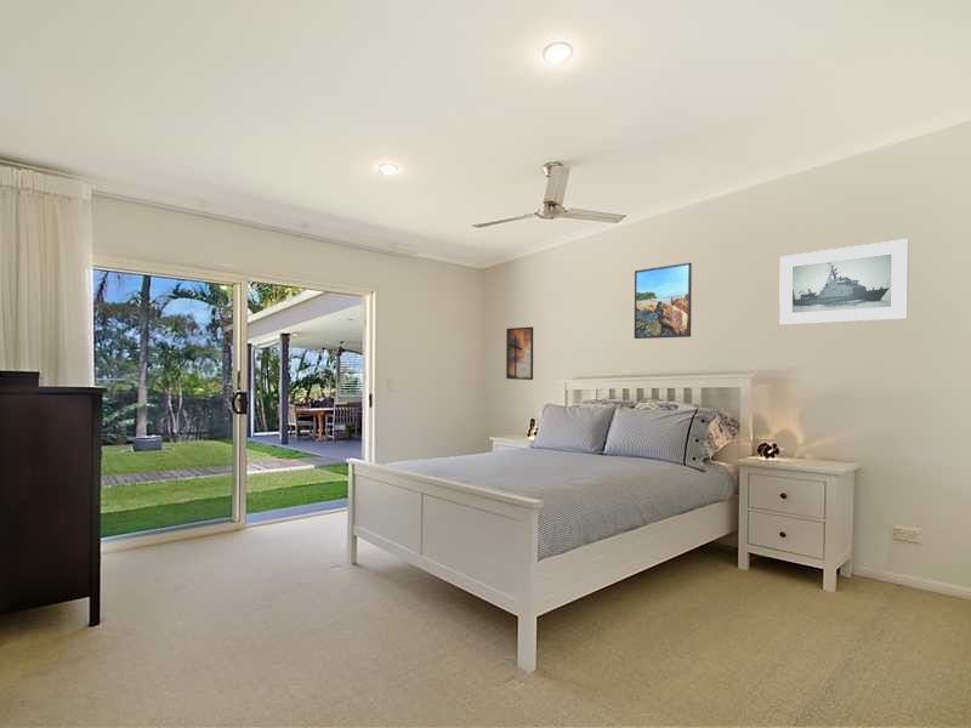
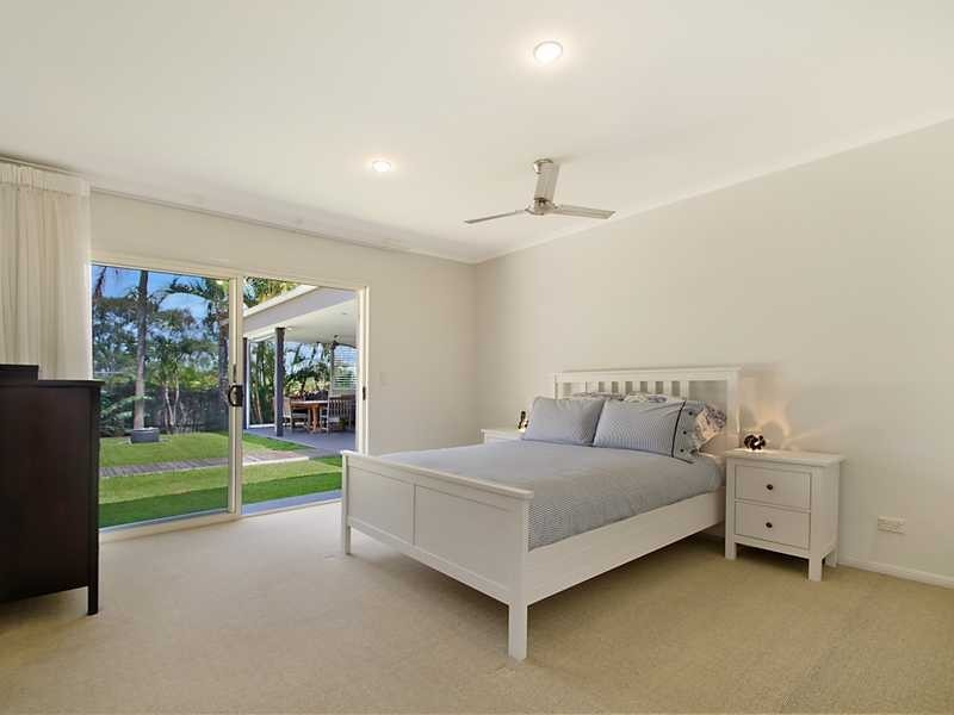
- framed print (661, 302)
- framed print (519, 353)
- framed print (839, 285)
